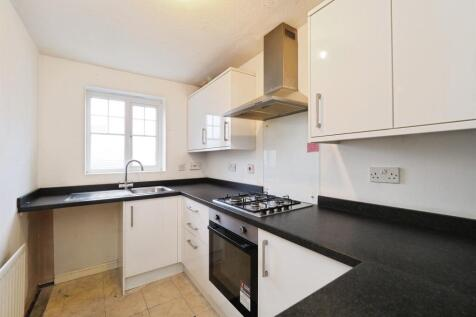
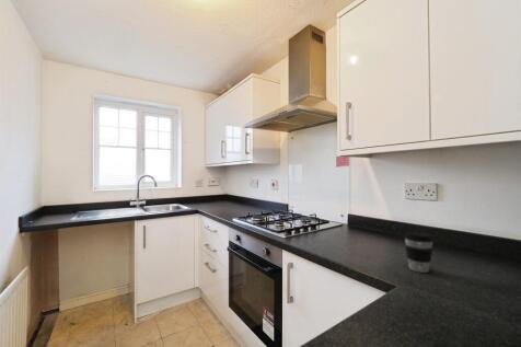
+ coffee cup (418, 251)
